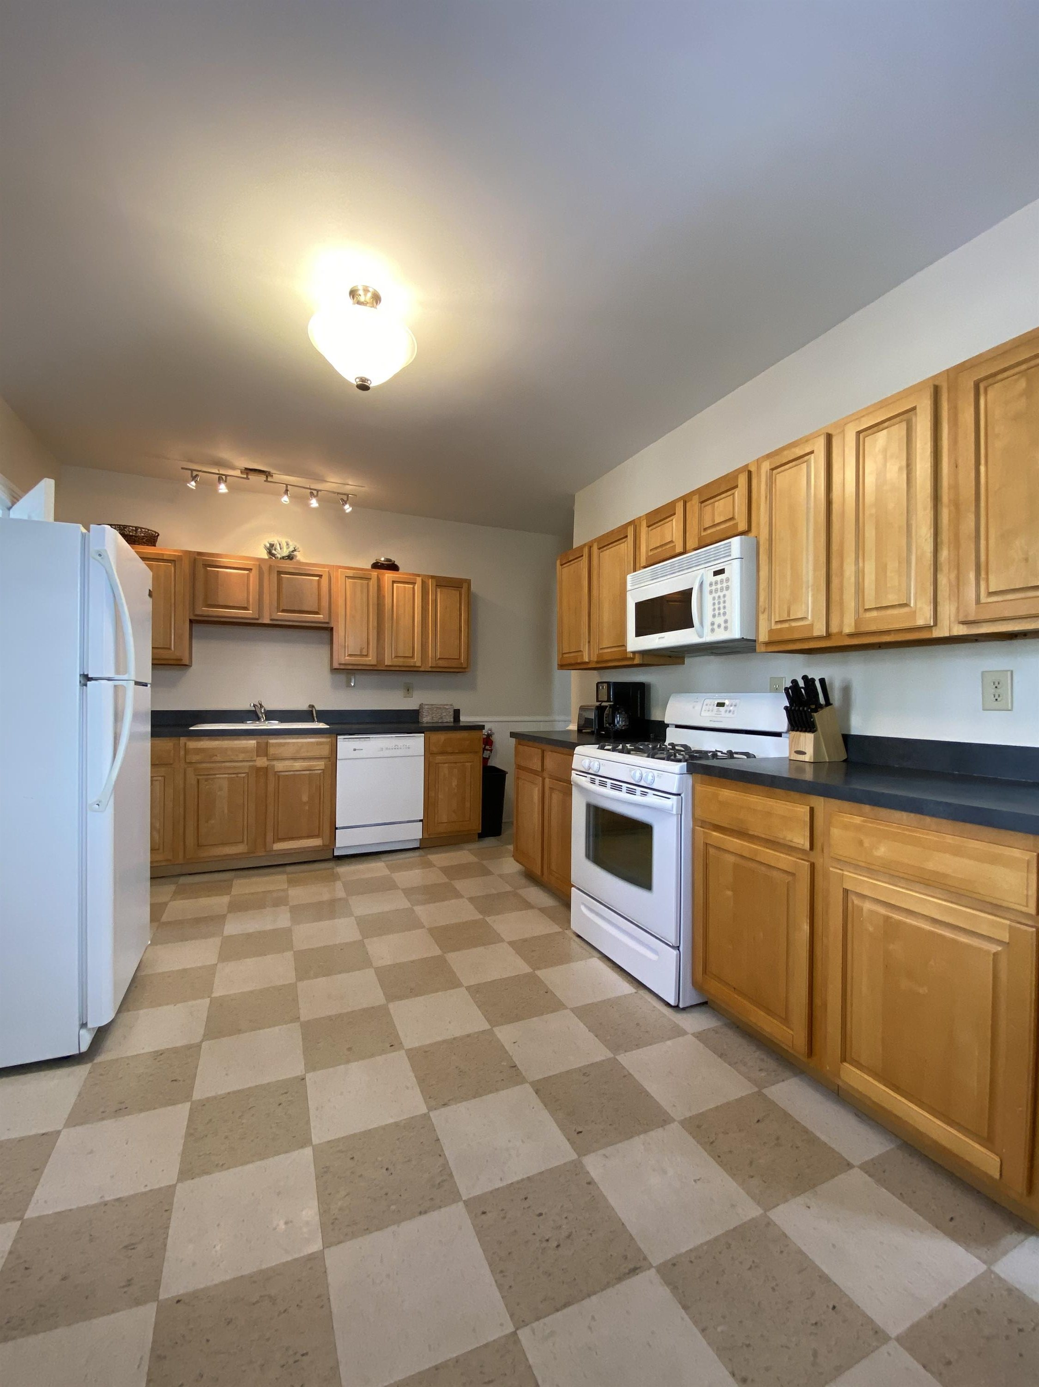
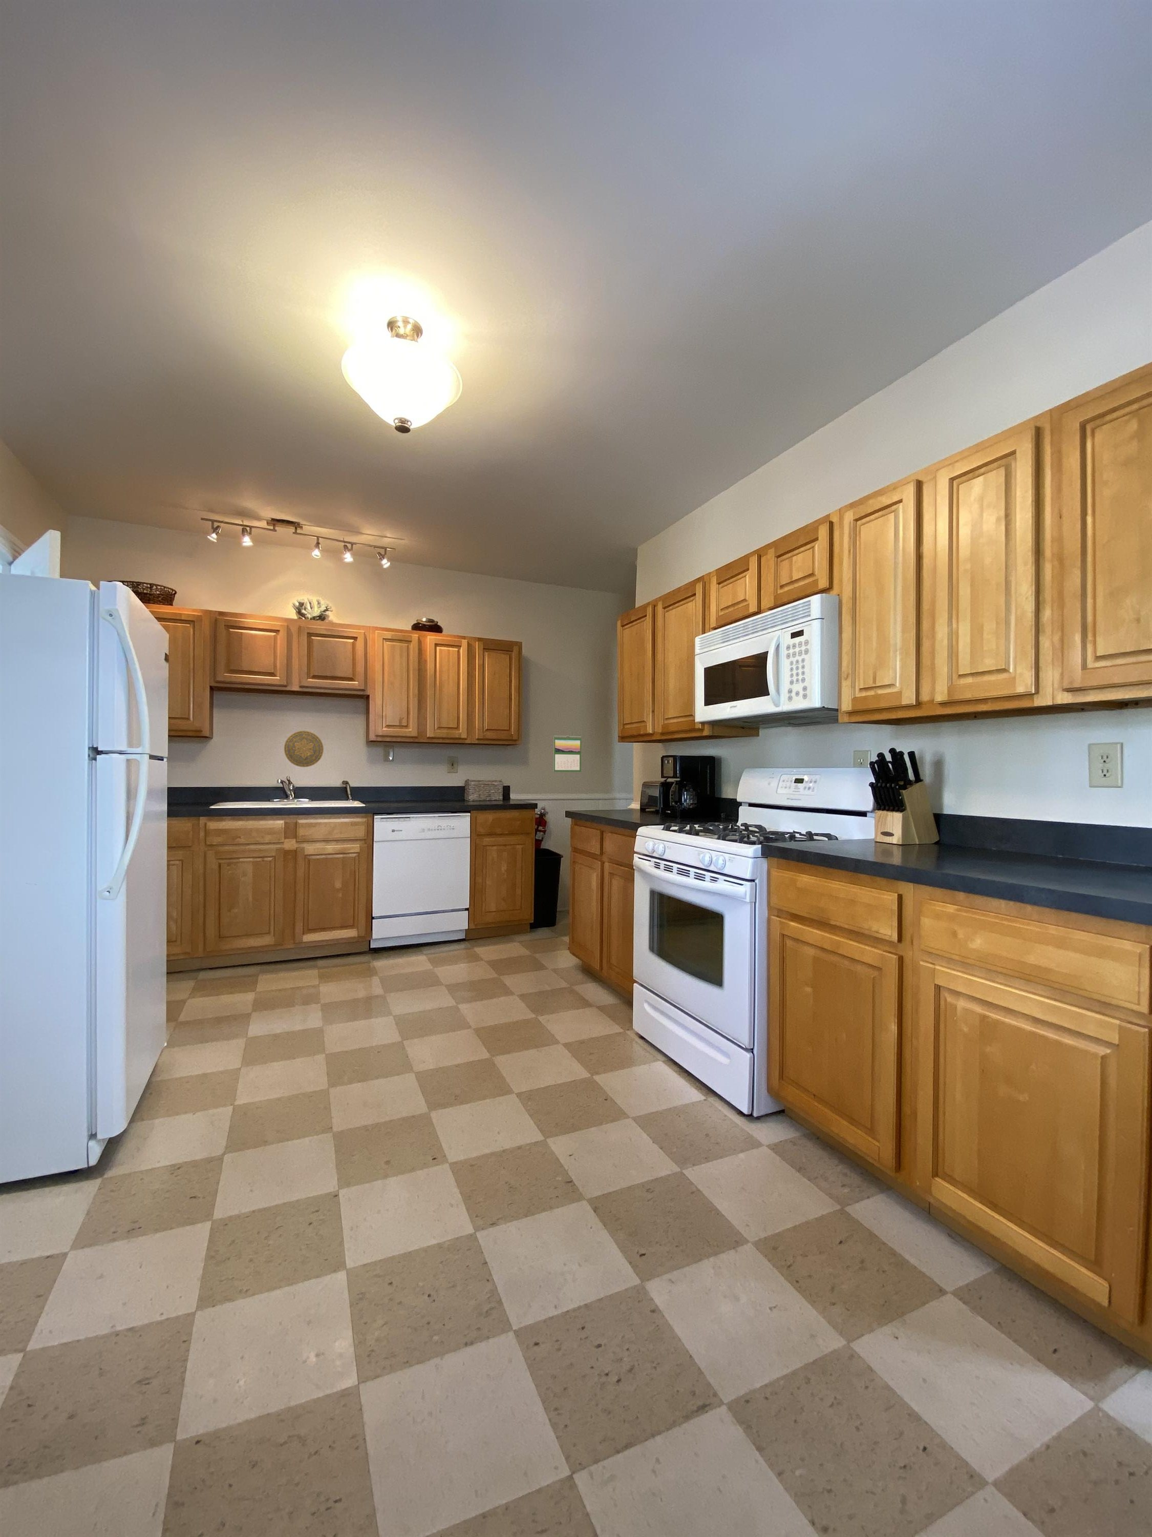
+ calendar (568, 753)
+ decorative plate (304, 748)
